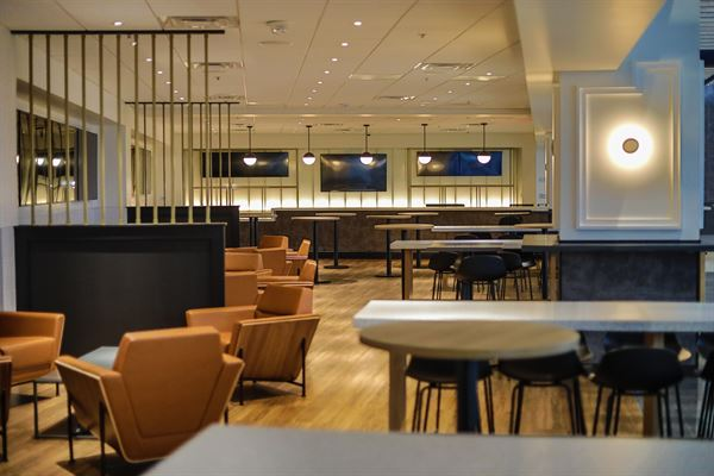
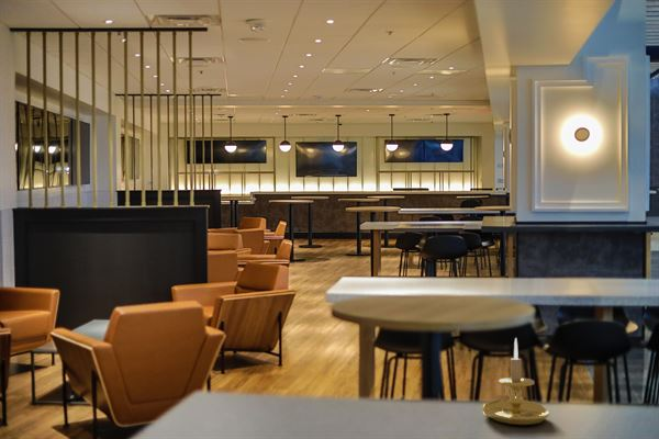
+ candle holder (514, 375)
